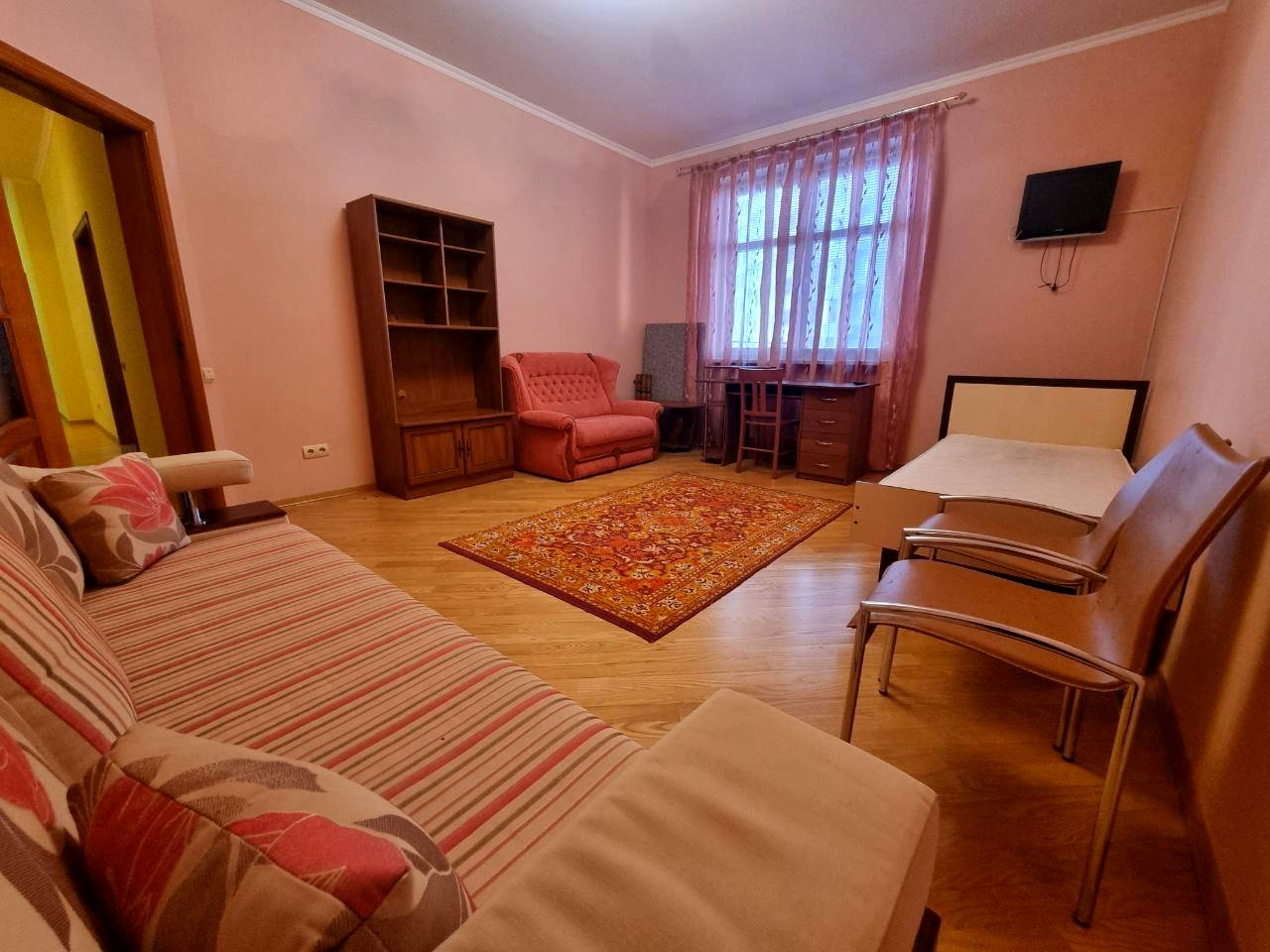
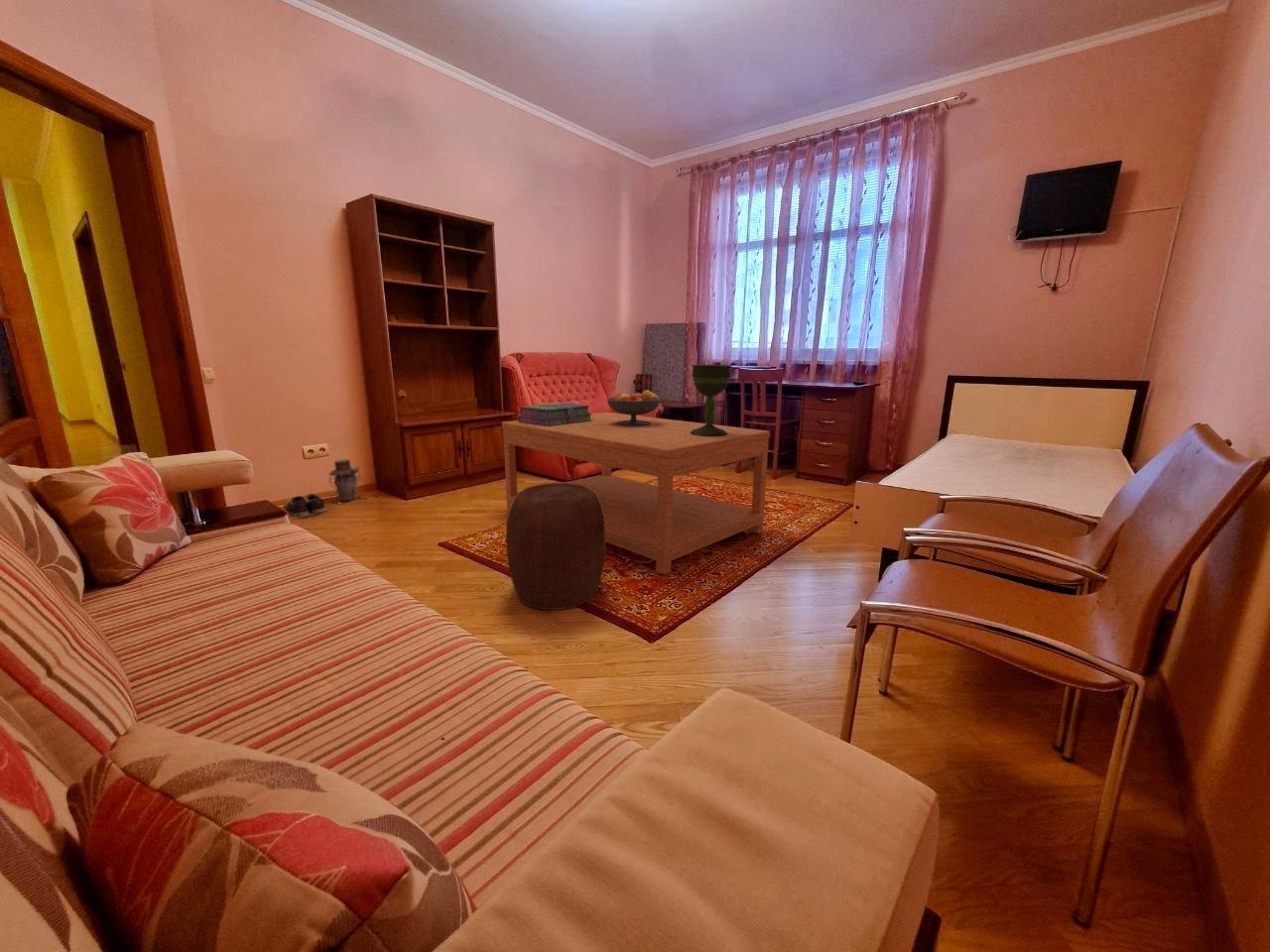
+ stool (557, 541)
+ shoes (304, 502)
+ stack of books (555, 413)
+ coffee table (628, 479)
+ lantern (345, 480)
+ fruit bowl (633, 407)
+ chalice (709, 399)
